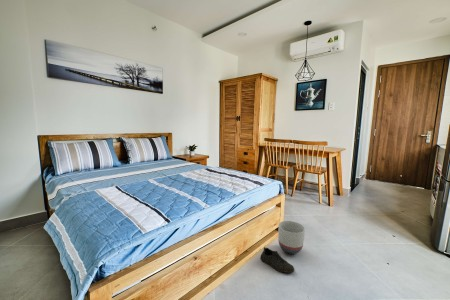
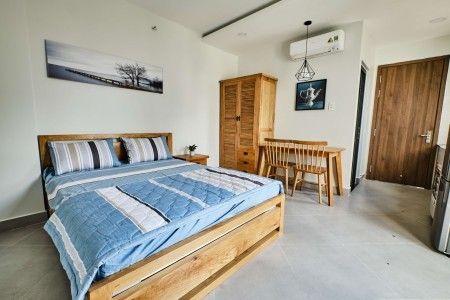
- planter (290, 238)
- shoe (276, 259)
